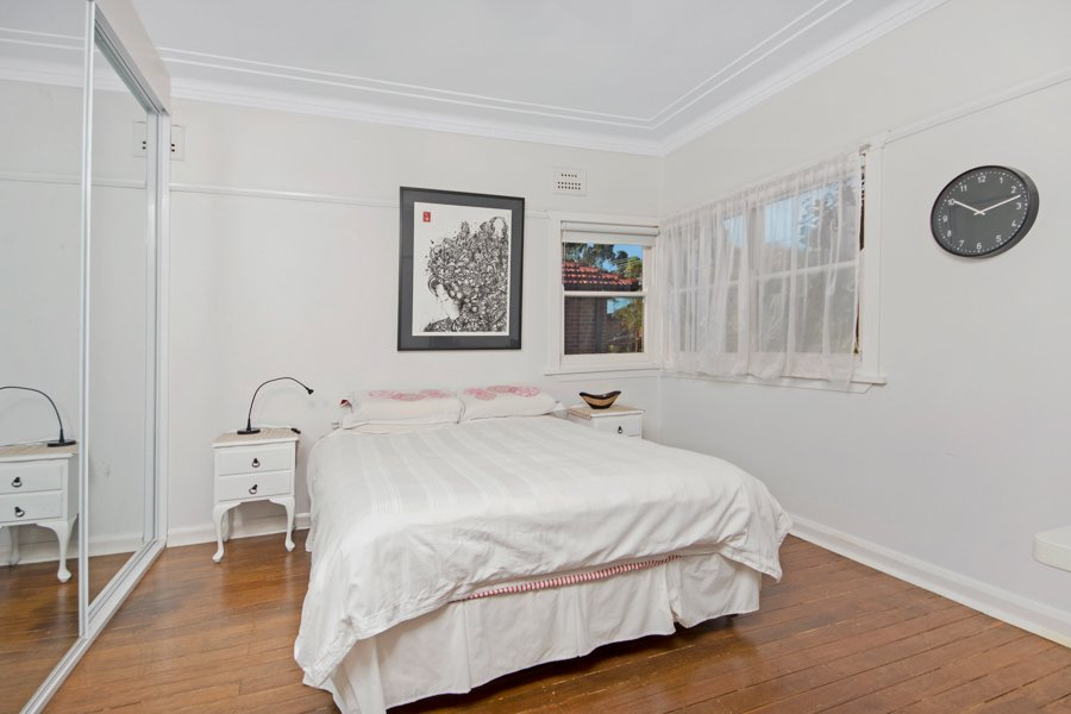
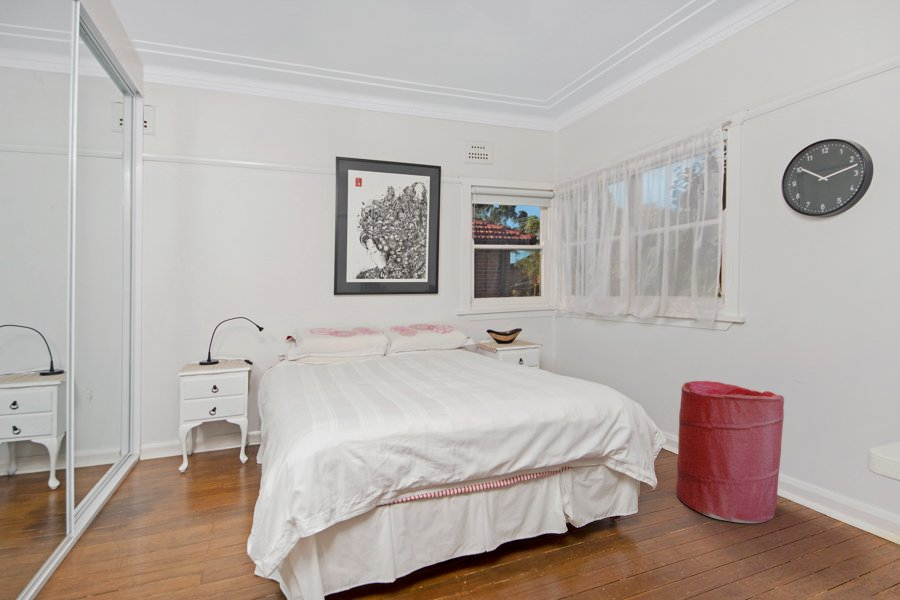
+ laundry hamper (727, 444)
